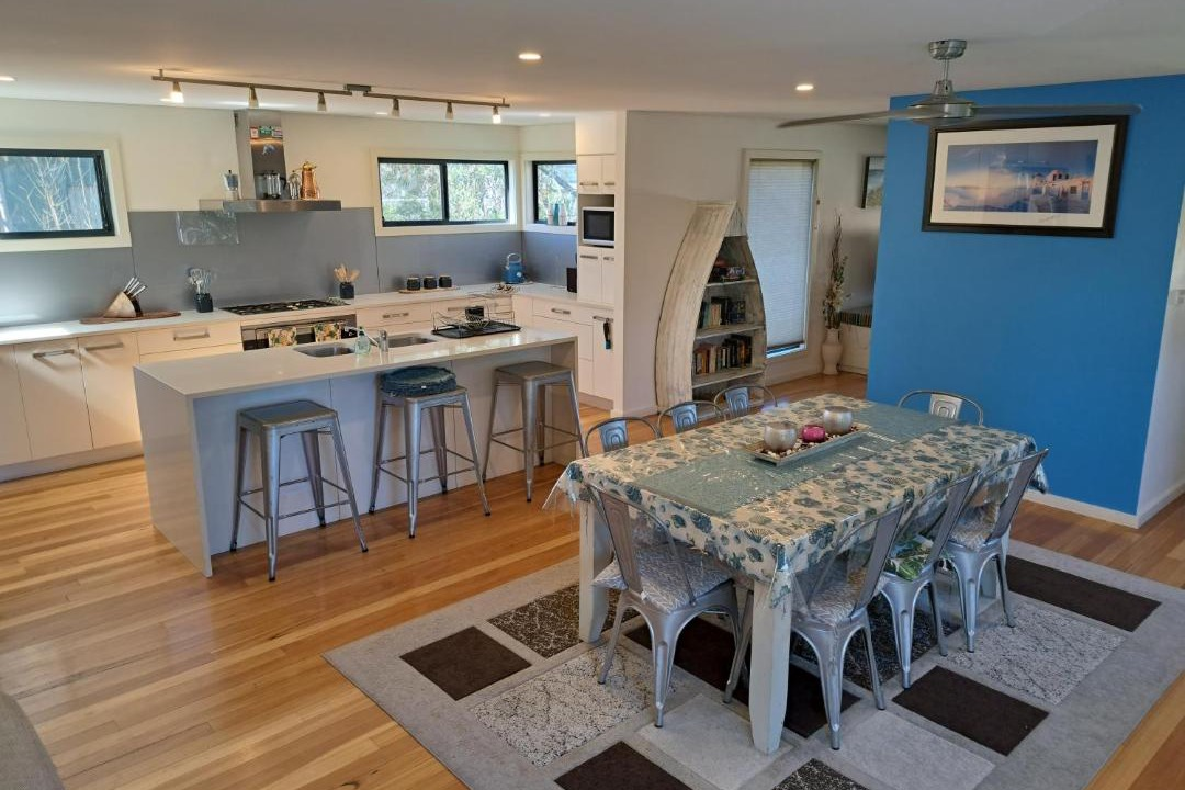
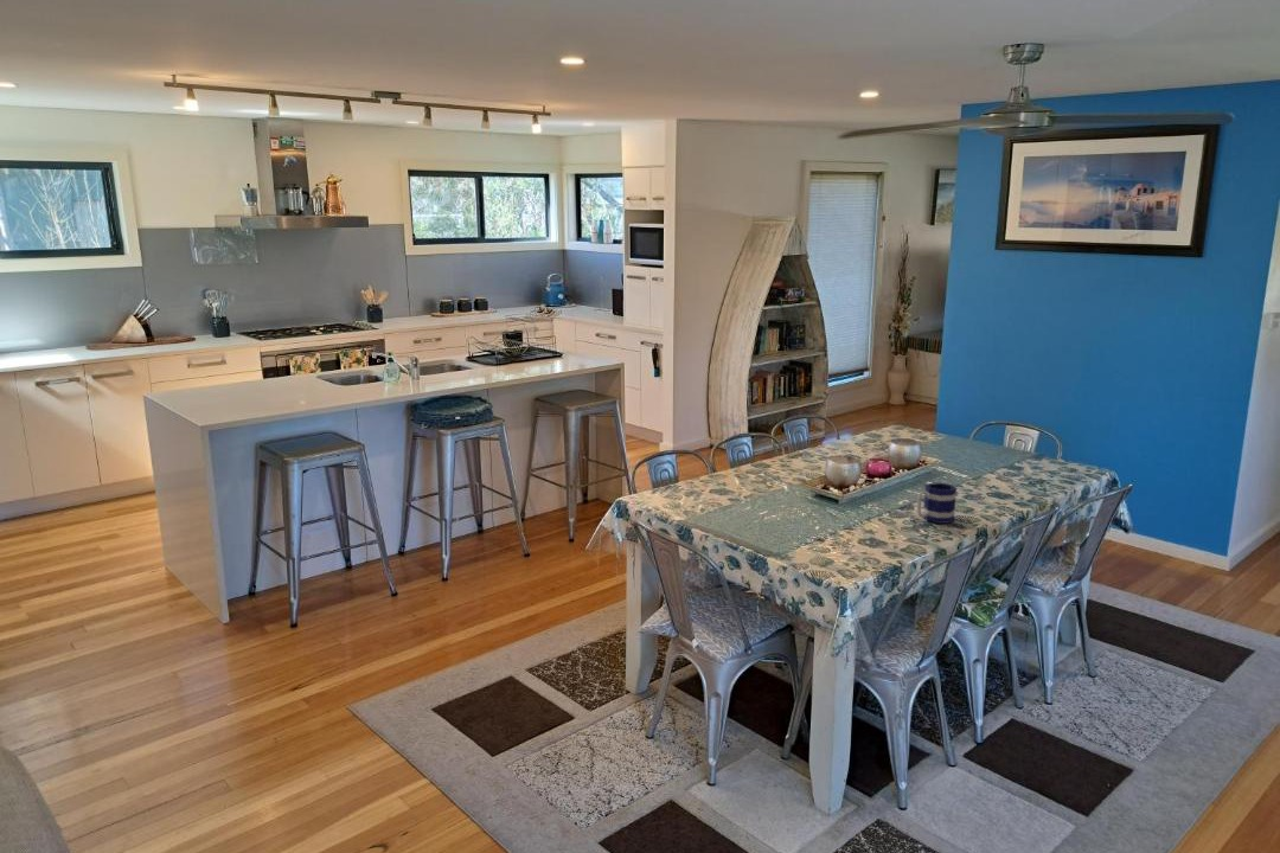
+ mug (934, 504)
